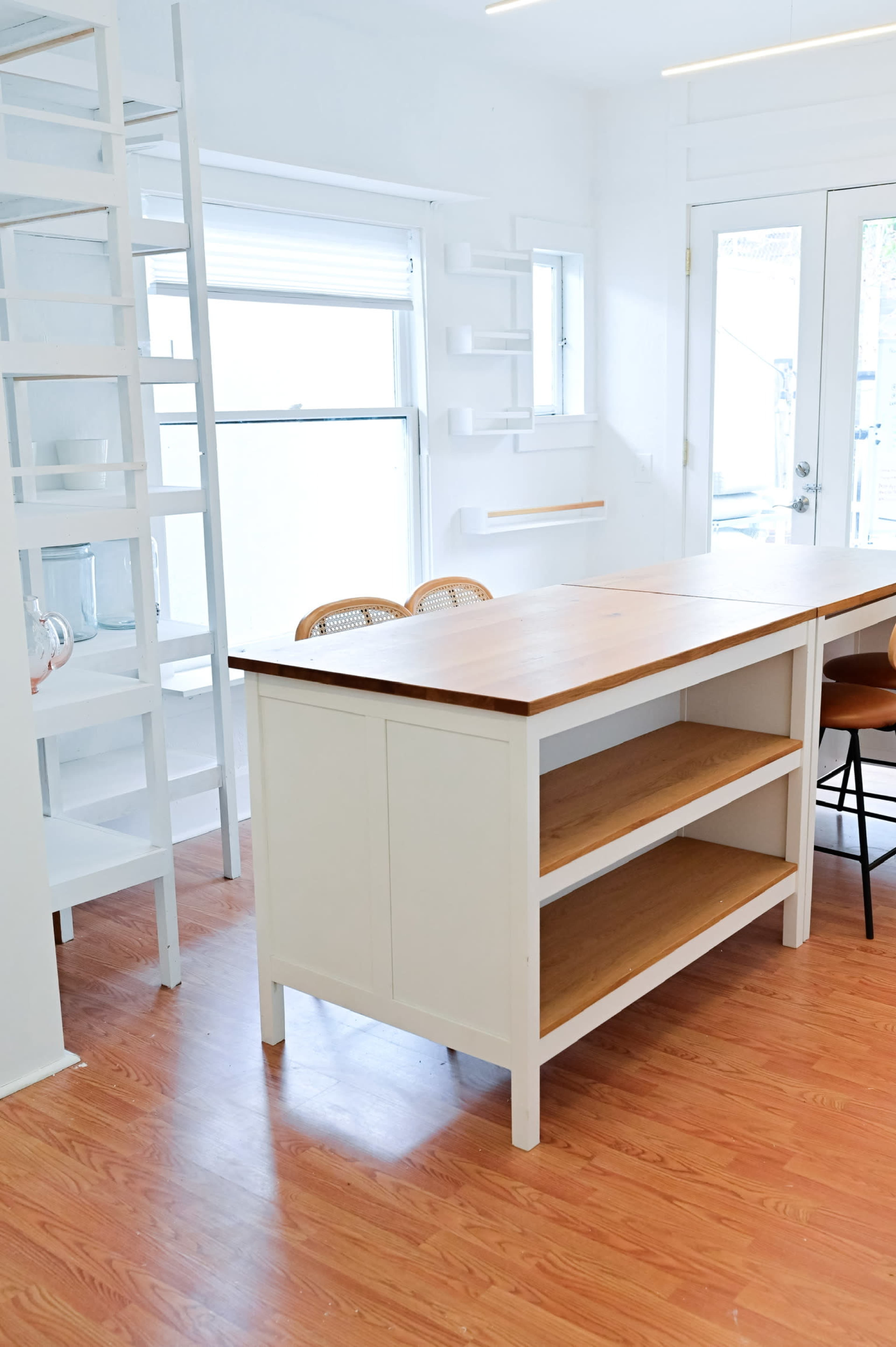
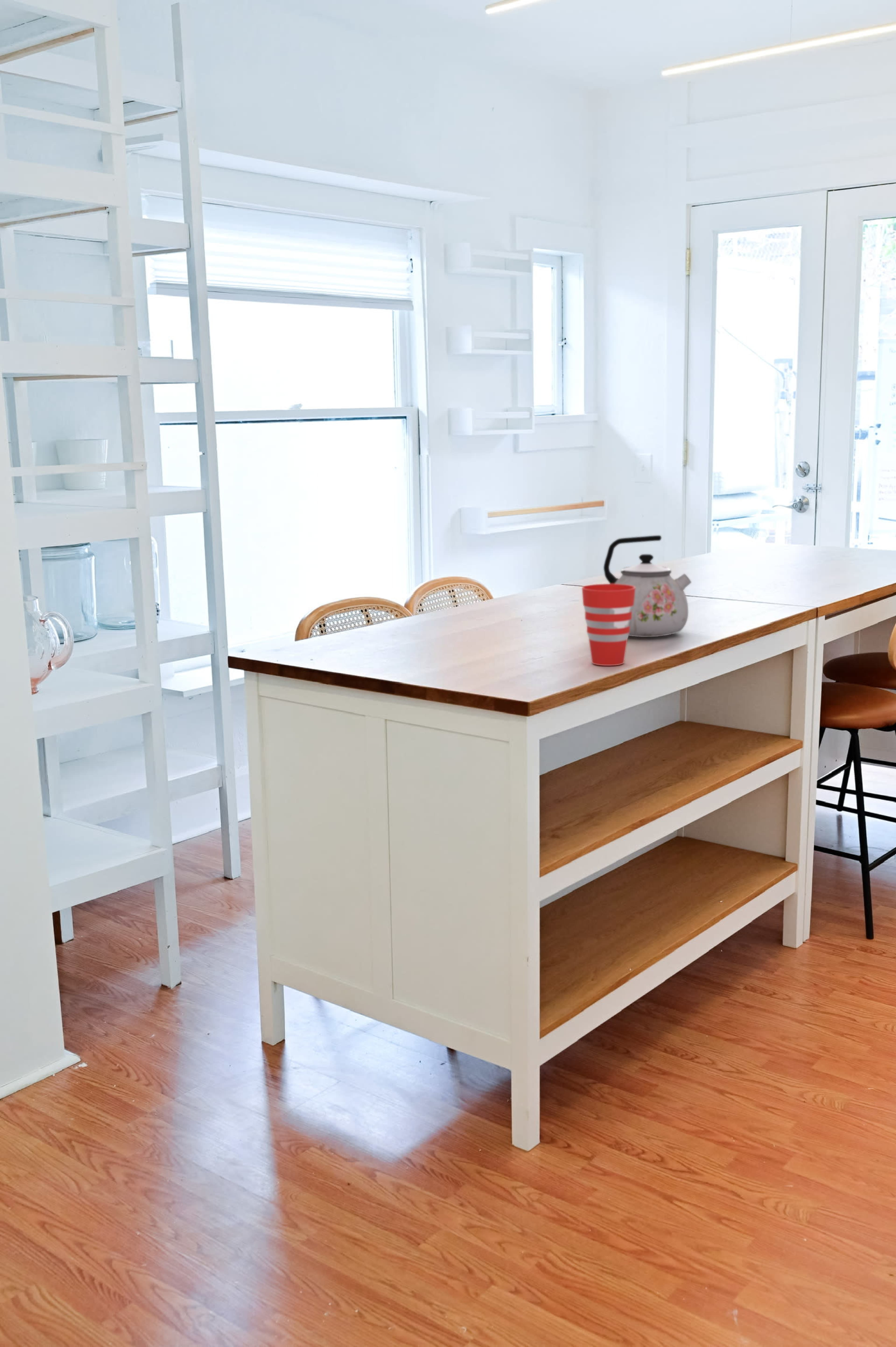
+ cup (608, 625)
+ kettle (647, 585)
